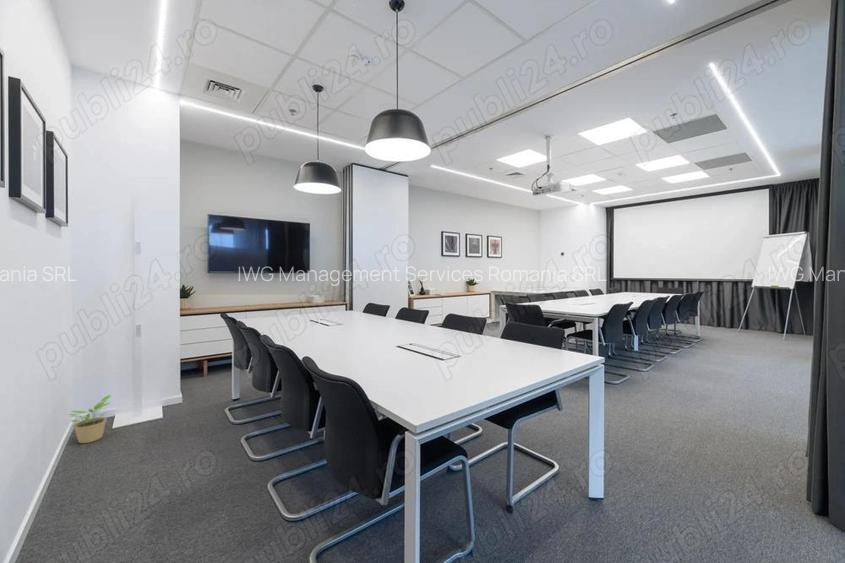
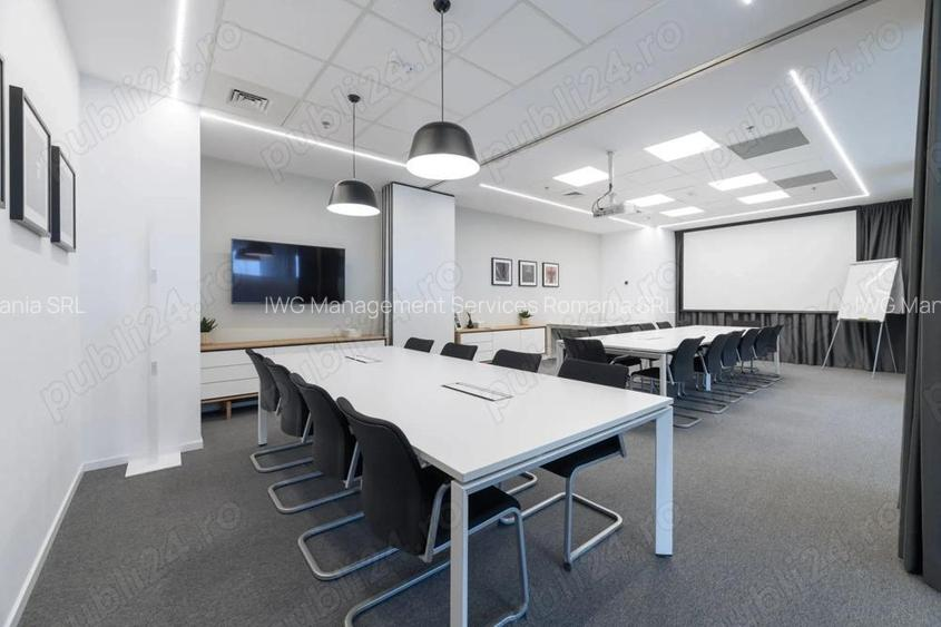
- potted plant (89, 419)
